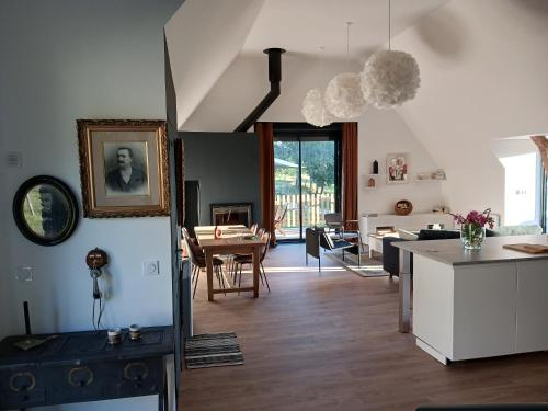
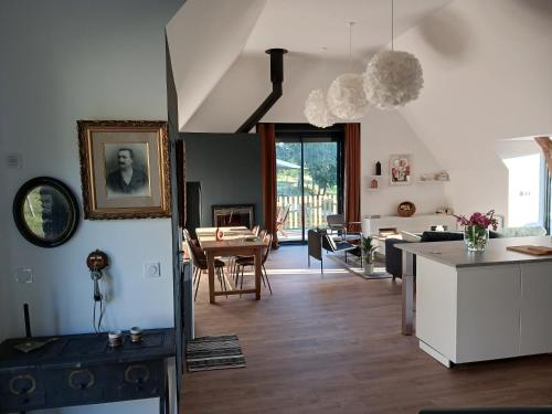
+ indoor plant (368, 254)
